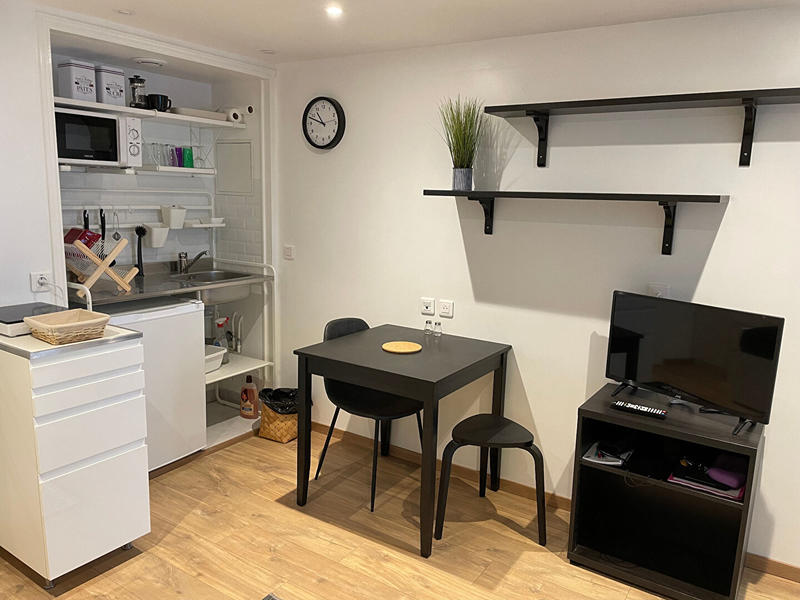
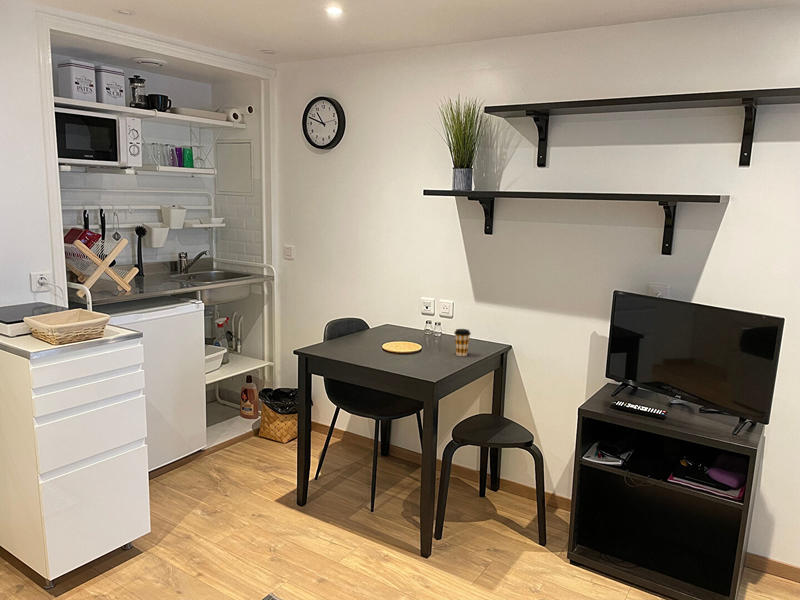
+ coffee cup (462, 342)
